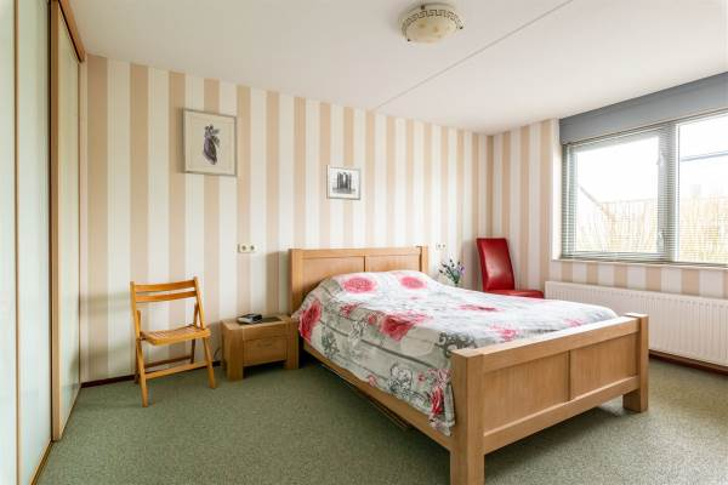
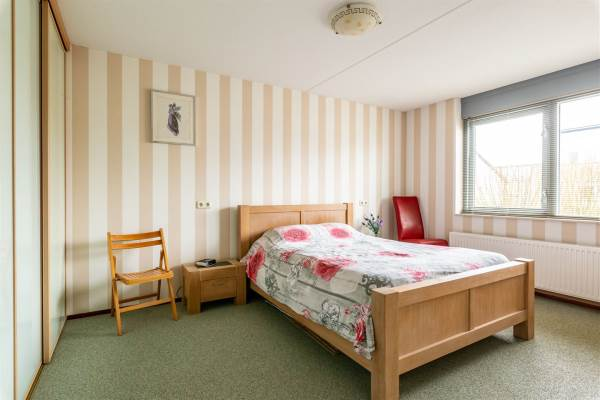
- wall art (343, 183)
